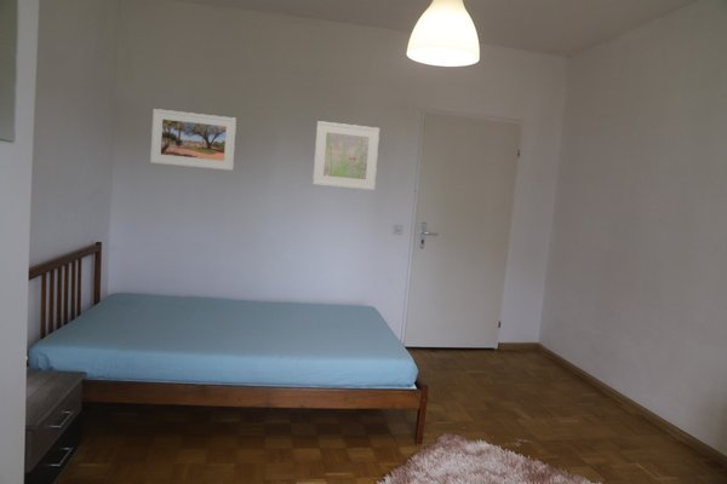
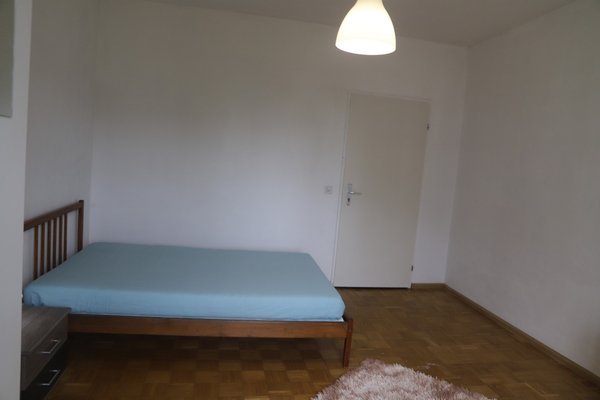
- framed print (194, 139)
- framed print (345, 156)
